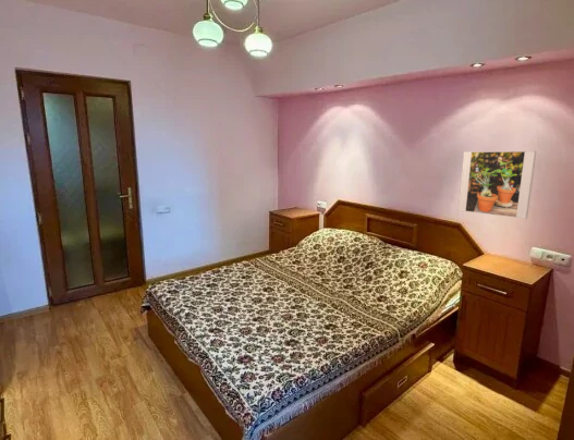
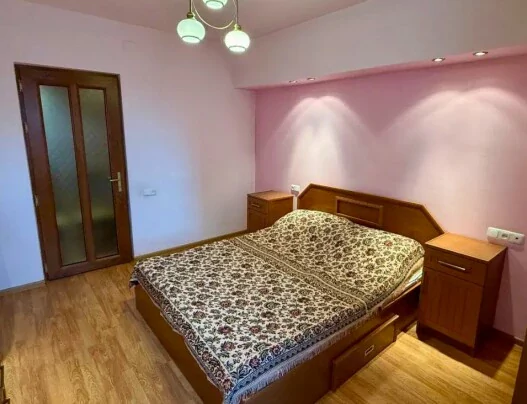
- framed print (493, 183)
